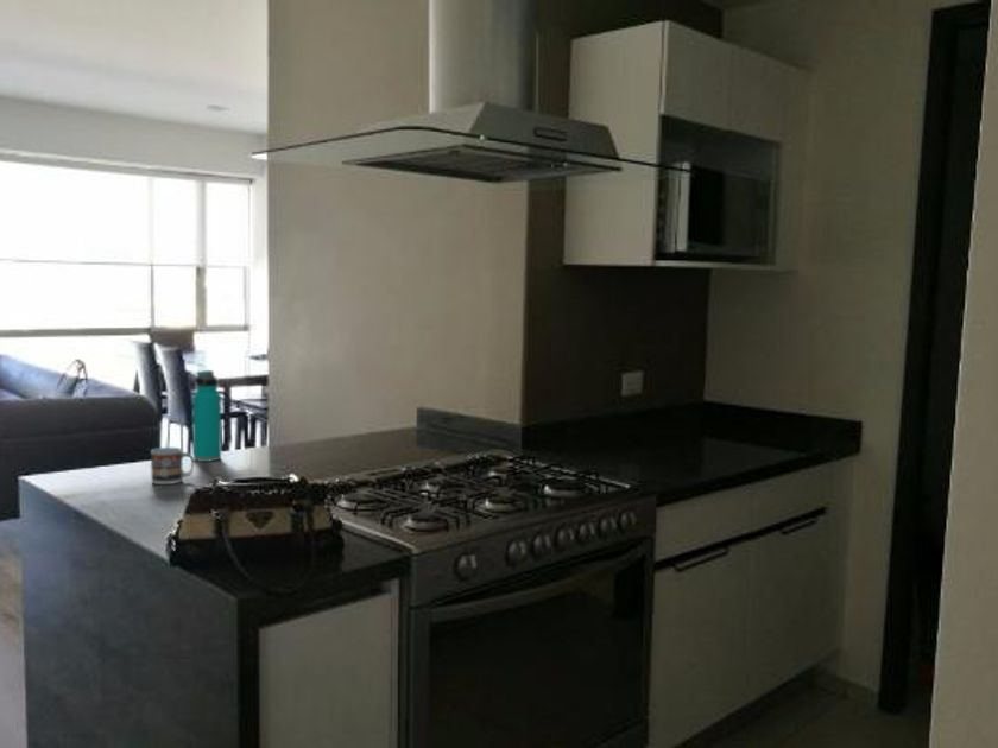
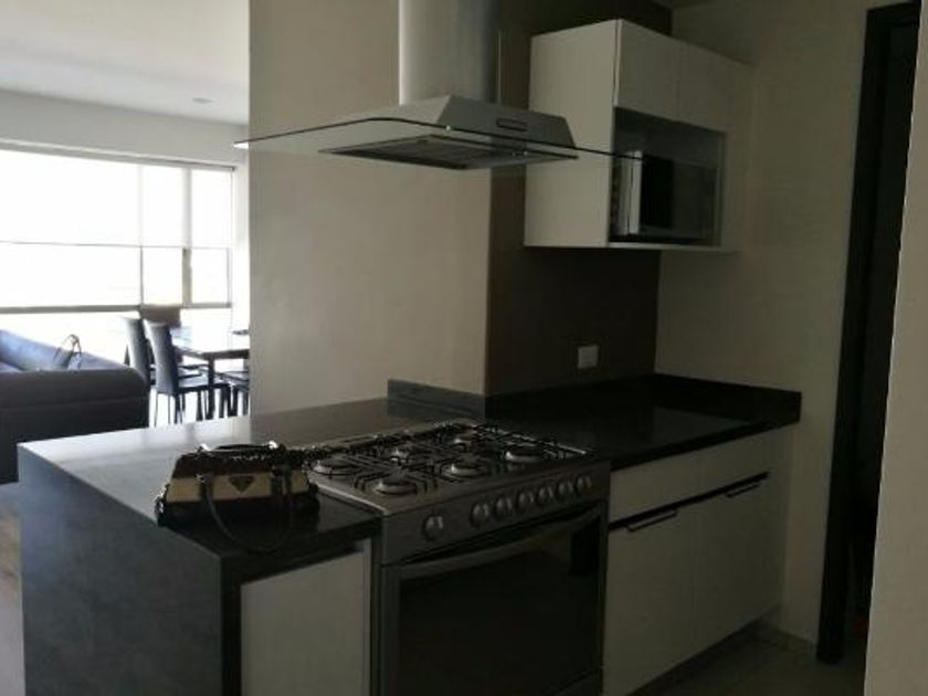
- cup (172, 464)
- water bottle (207, 414)
